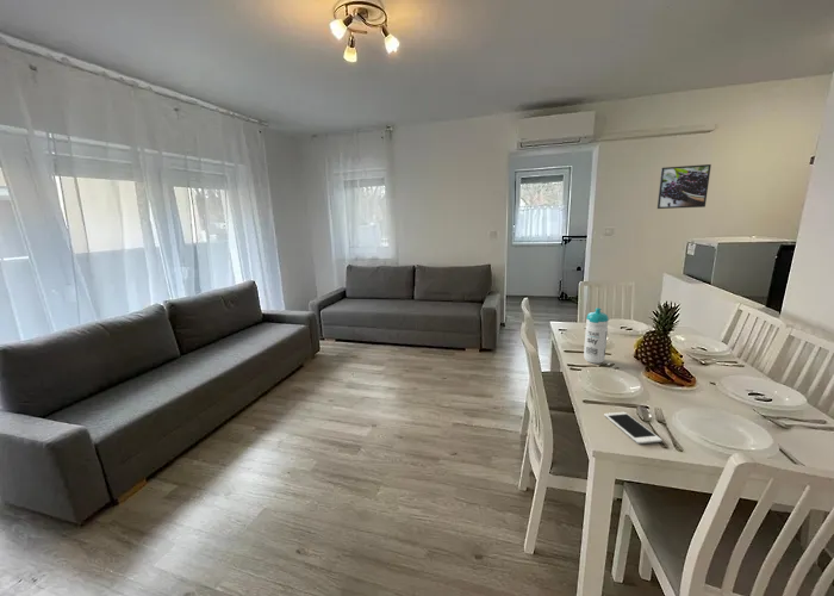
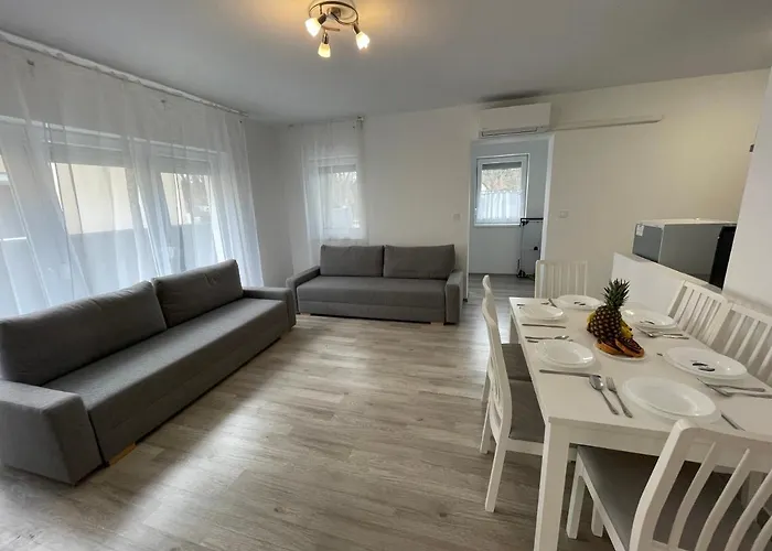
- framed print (683, 187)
- water bottle (596, 334)
- cell phone (630, 426)
